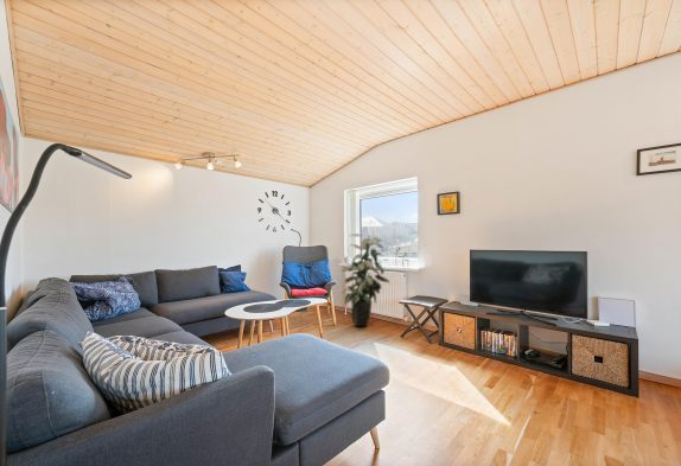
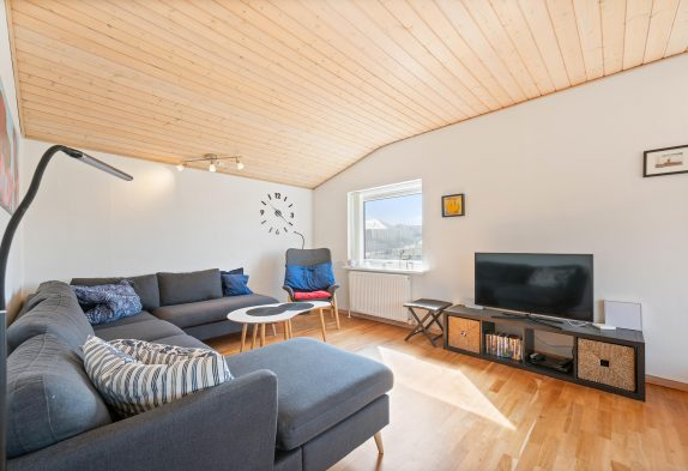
- indoor plant (362, 279)
